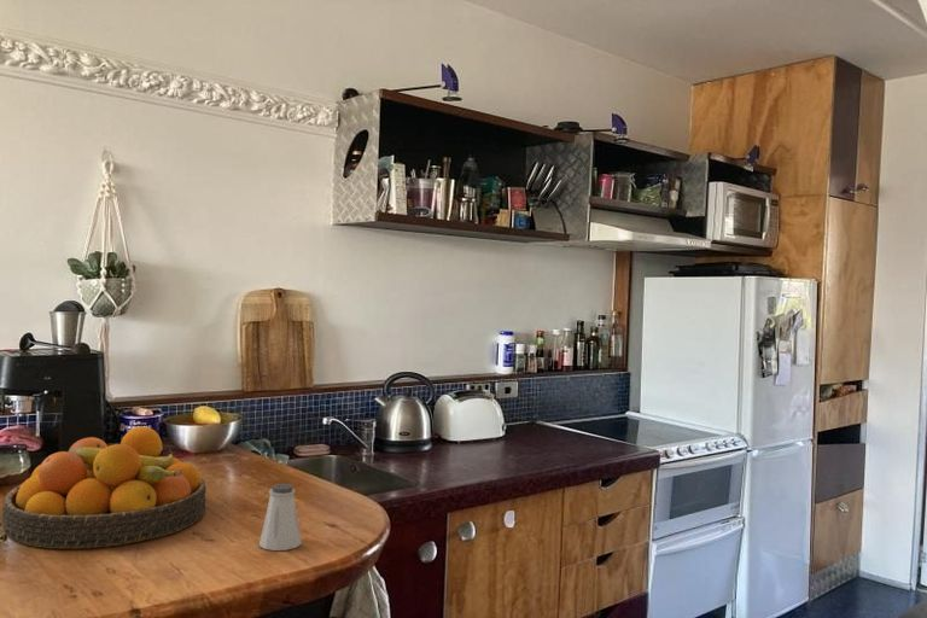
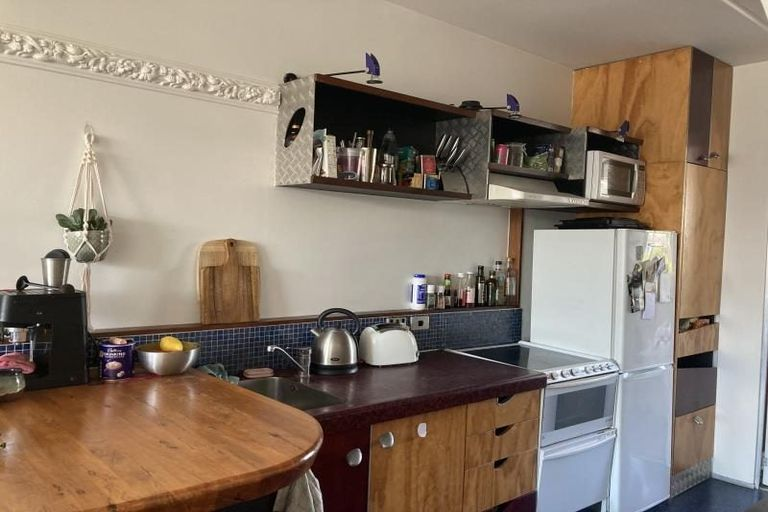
- saltshaker (281, 514)
- fruit bowl (110, 477)
